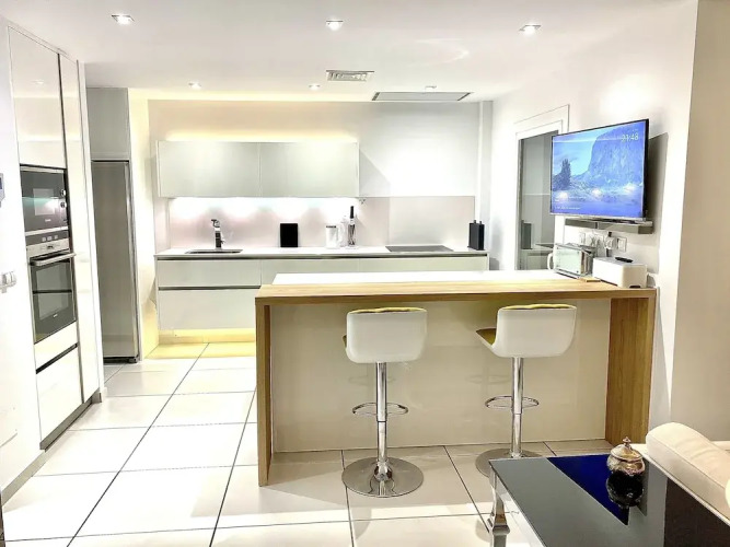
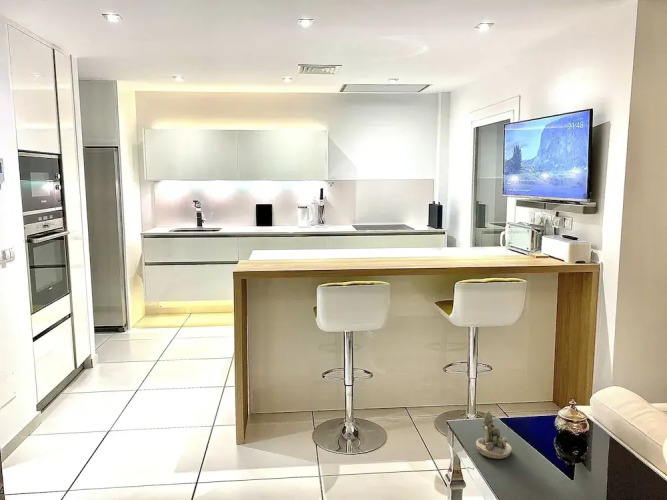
+ succulent planter (494, 431)
